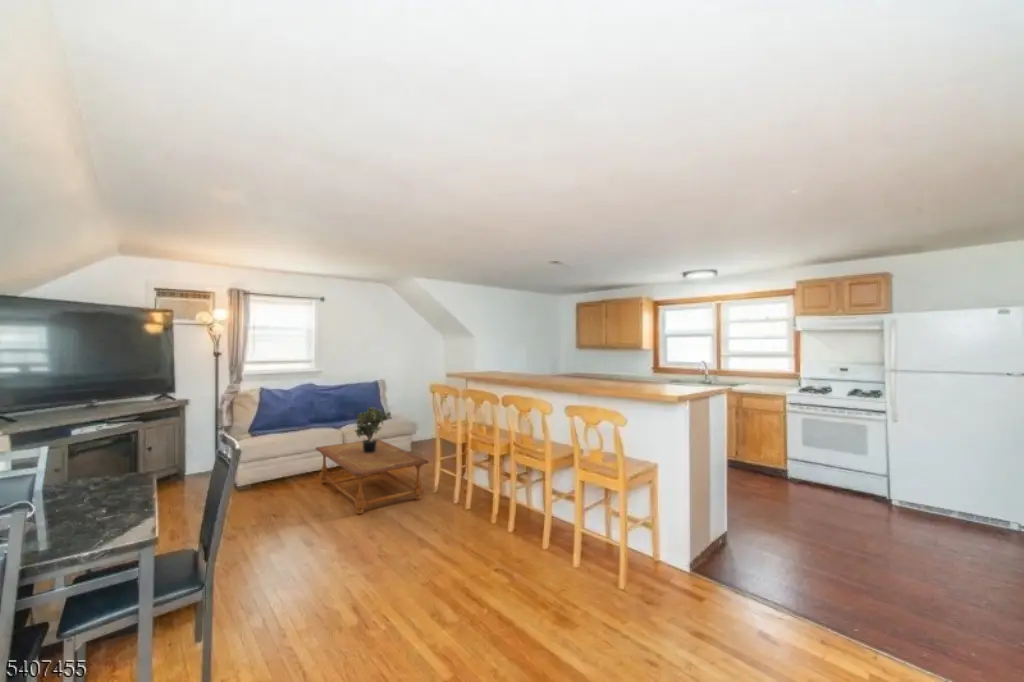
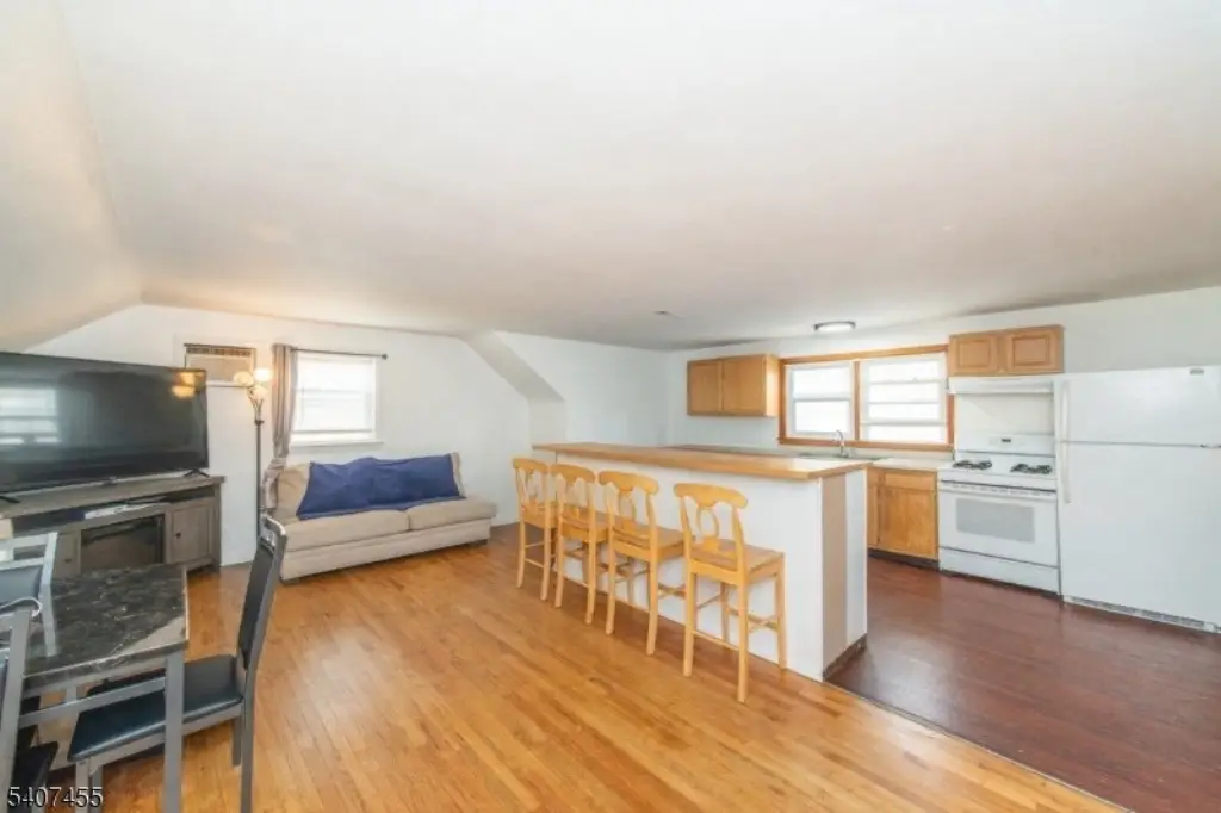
- potted plant (372, 428)
- coffee table (368, 472)
